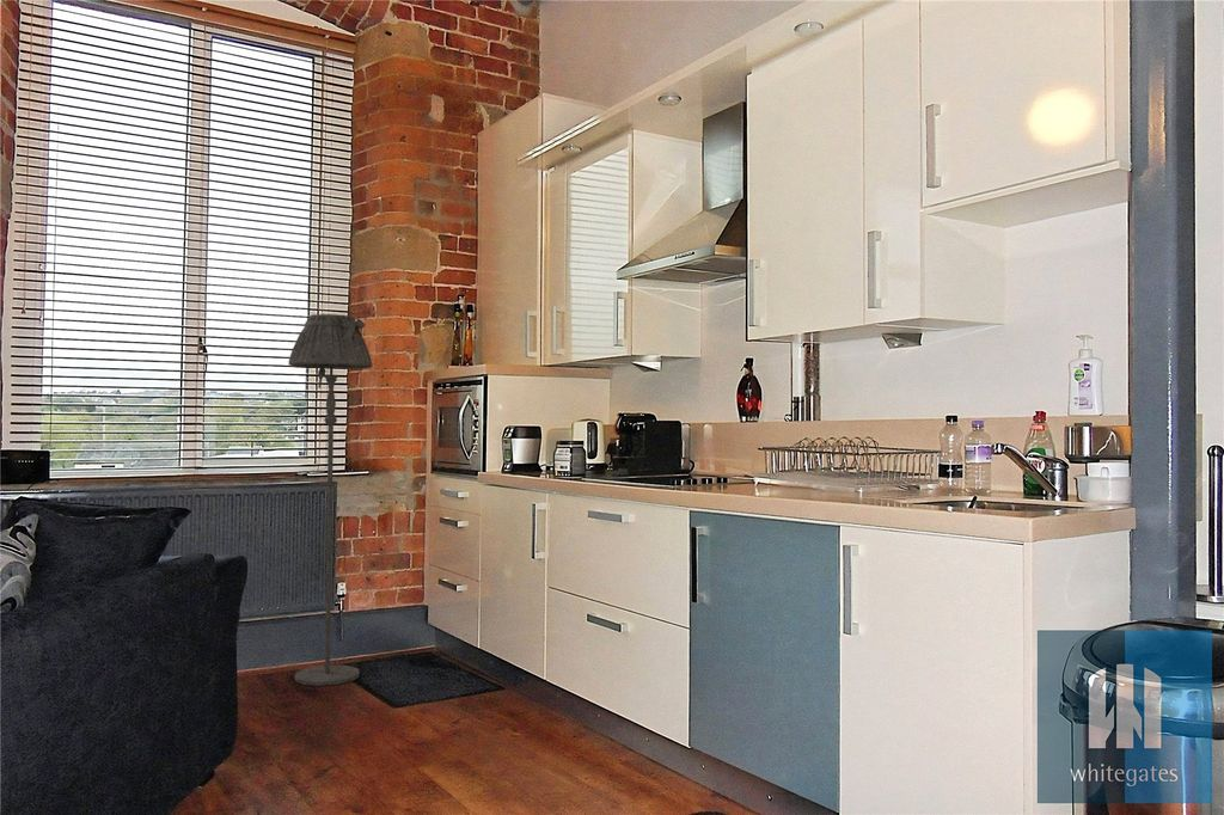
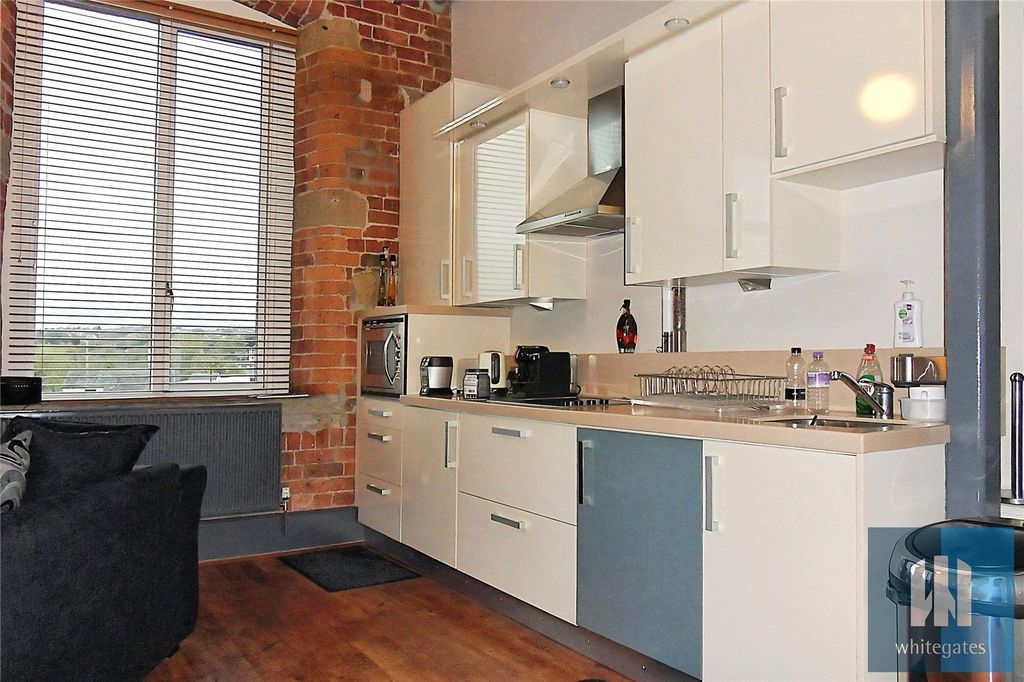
- floor lamp (329, 496)
